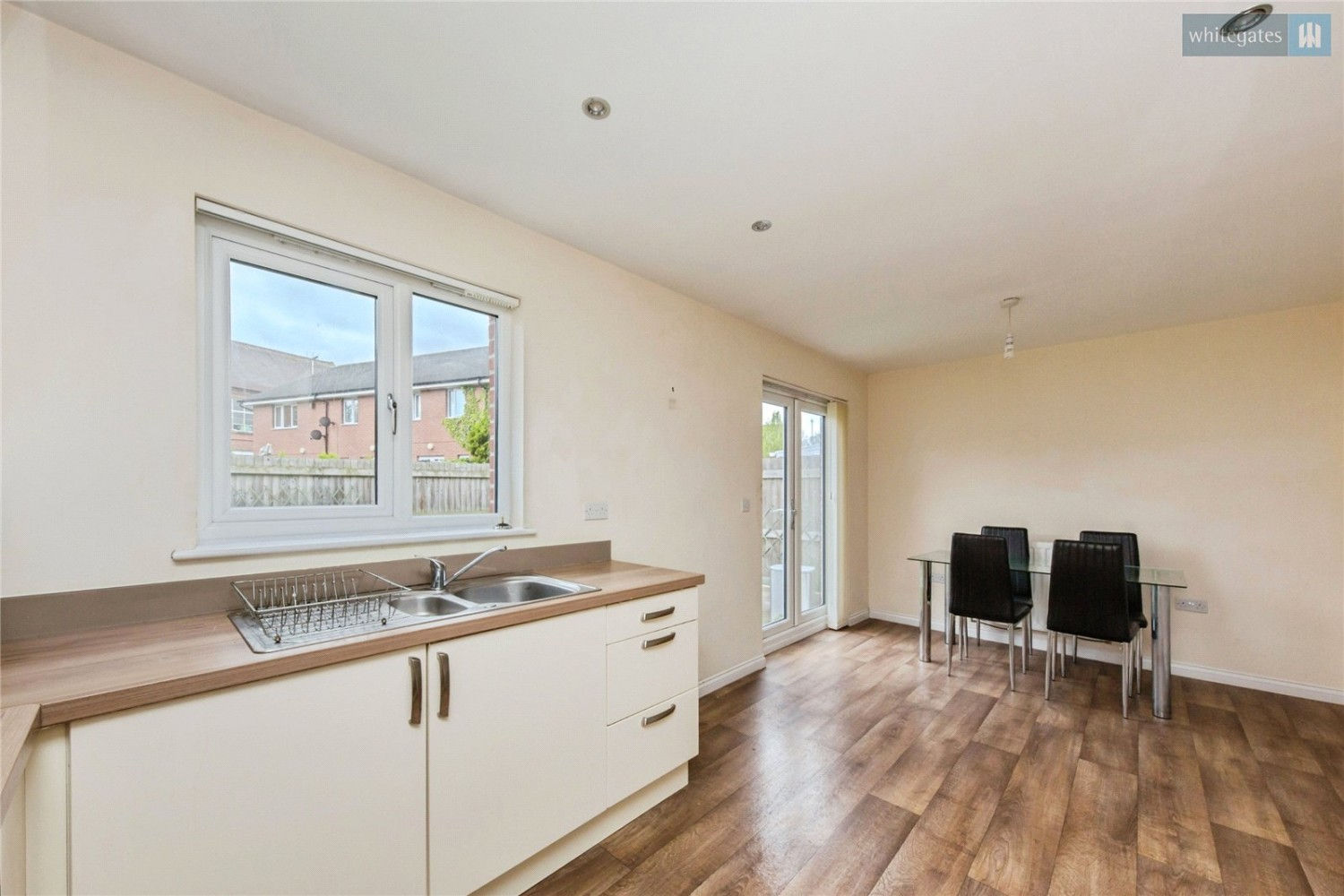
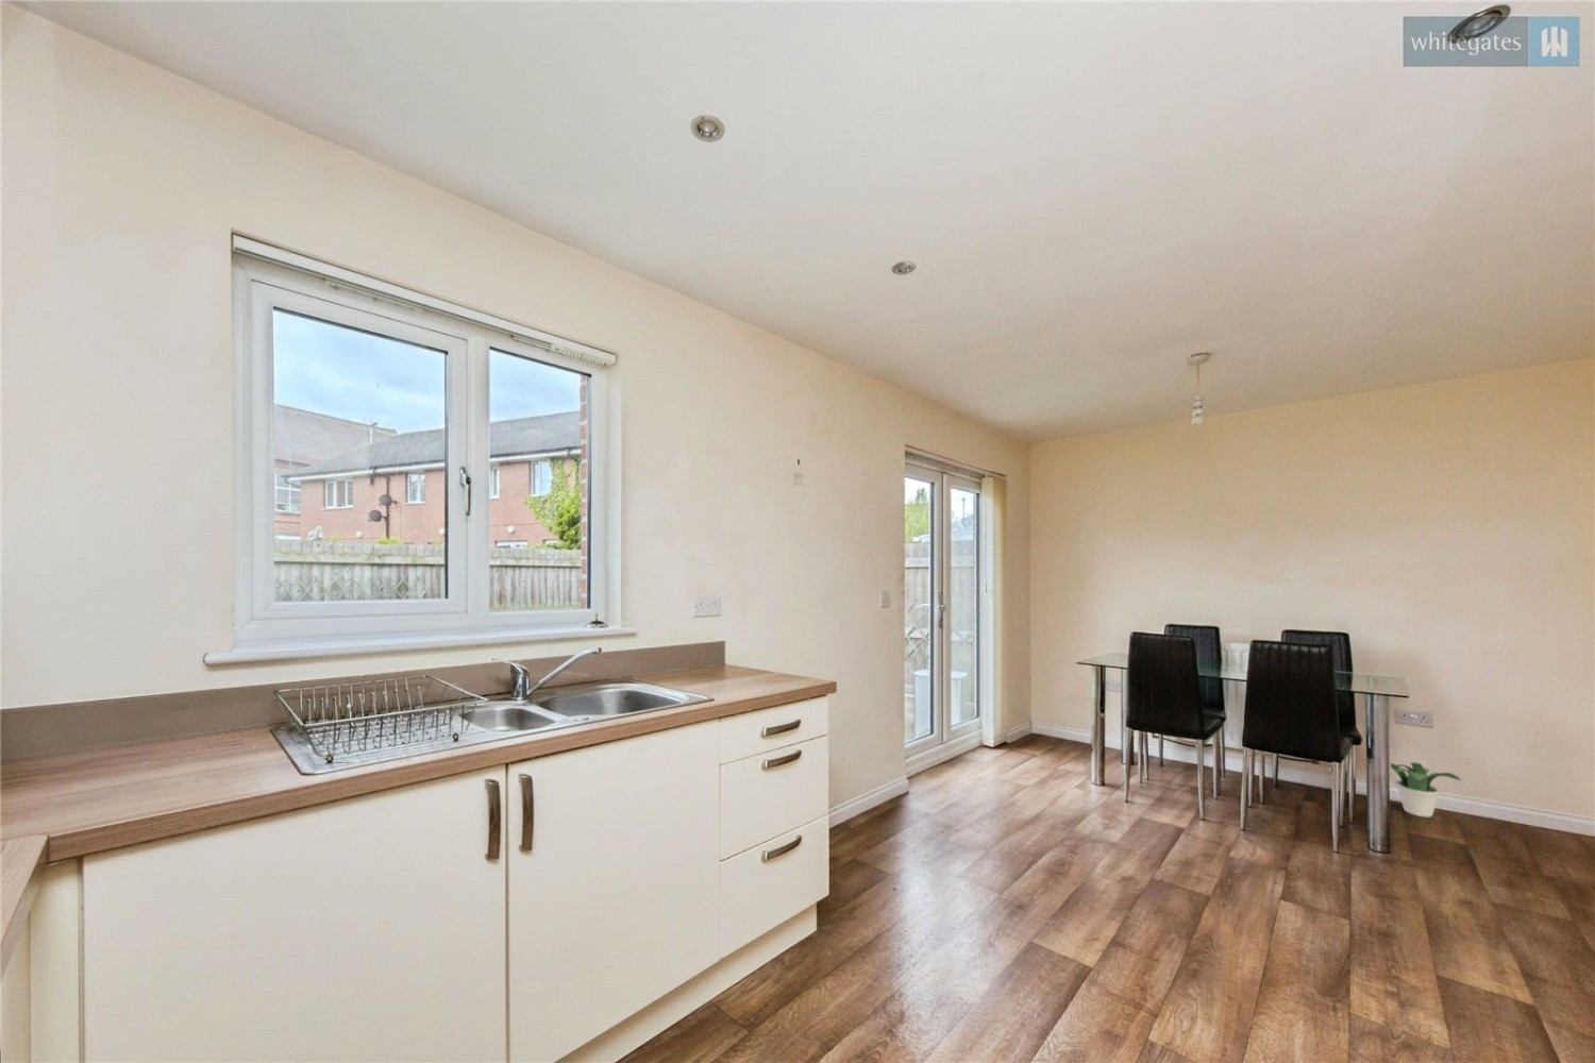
+ potted plant (1419, 790)
